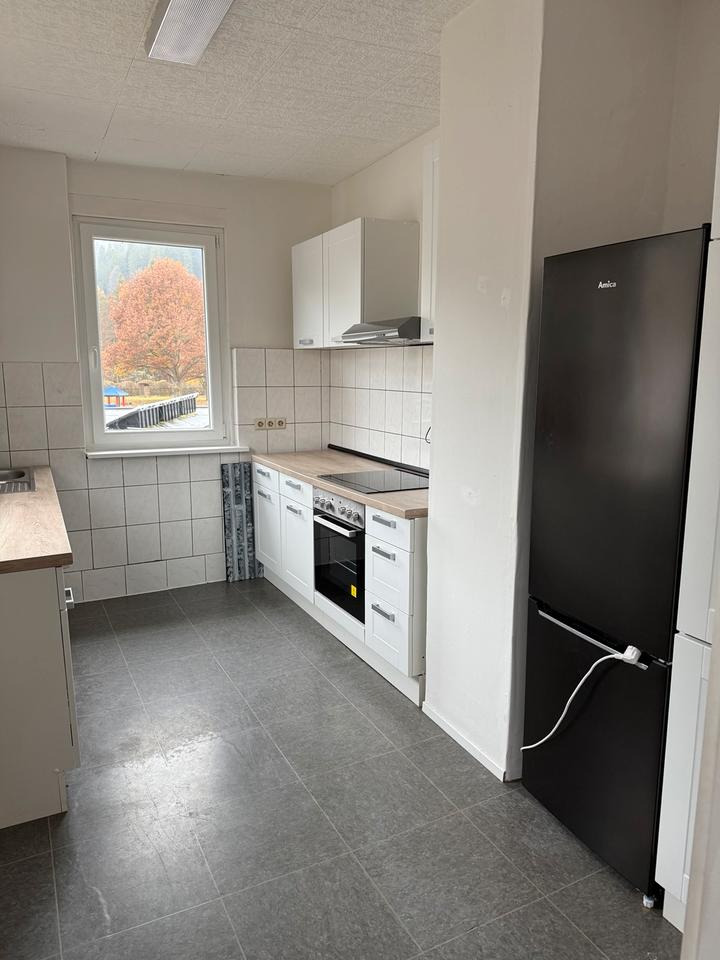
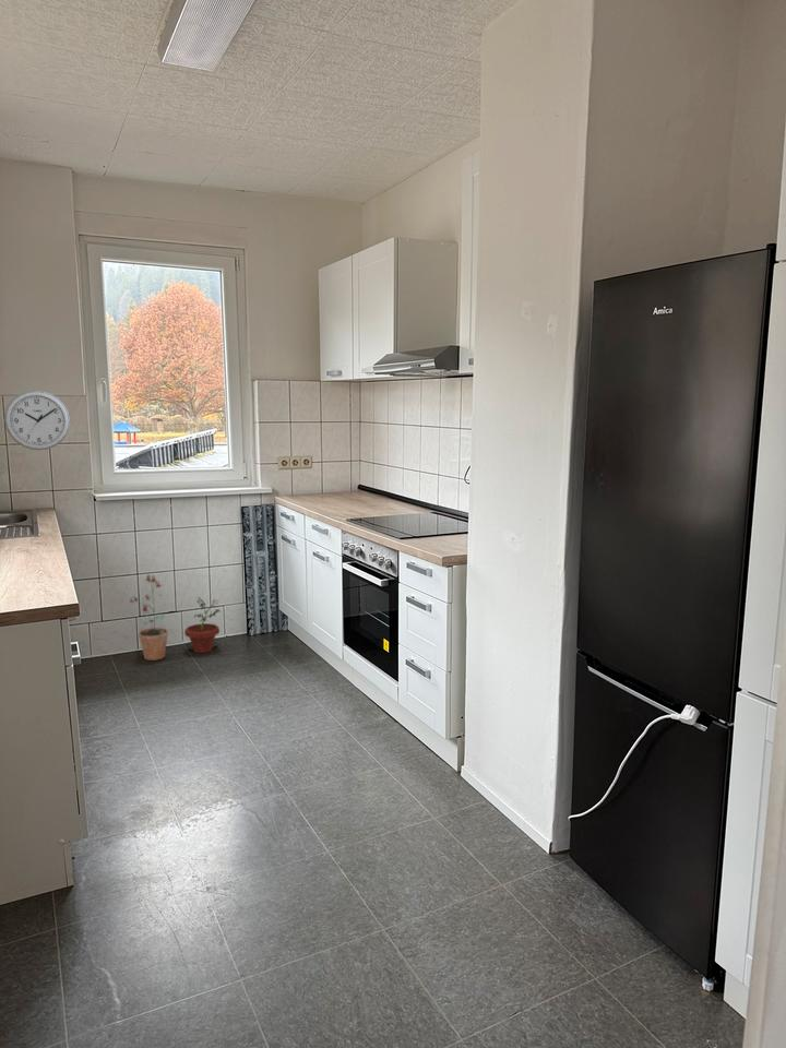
+ potted plant (203, 624)
+ potted plant (150, 619)
+ wall clock (37, 420)
